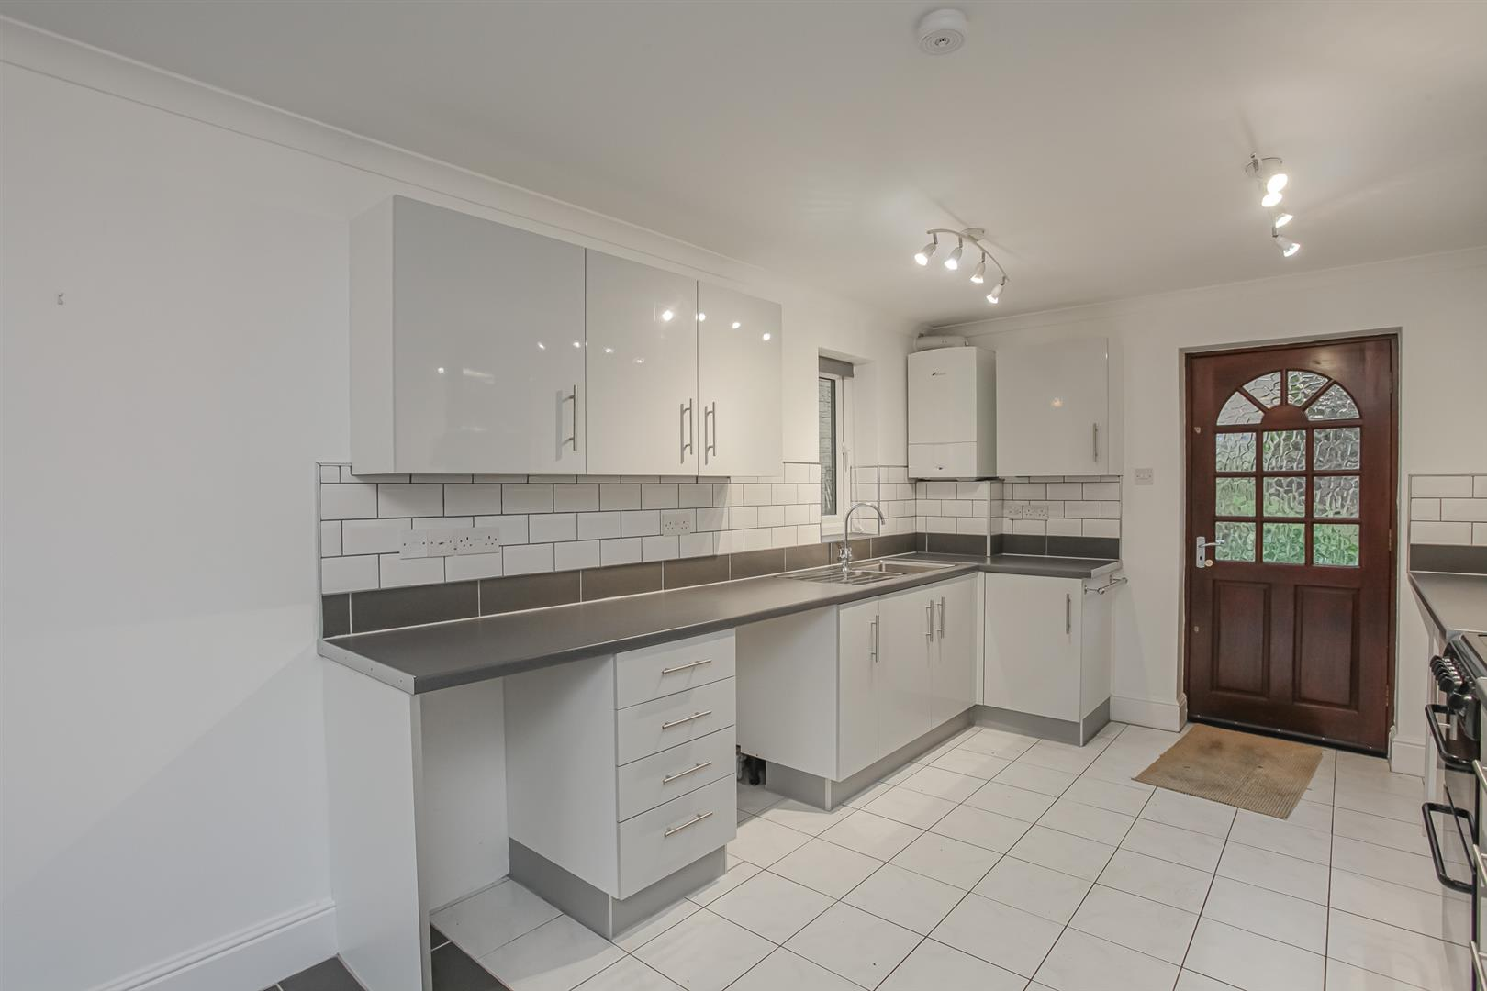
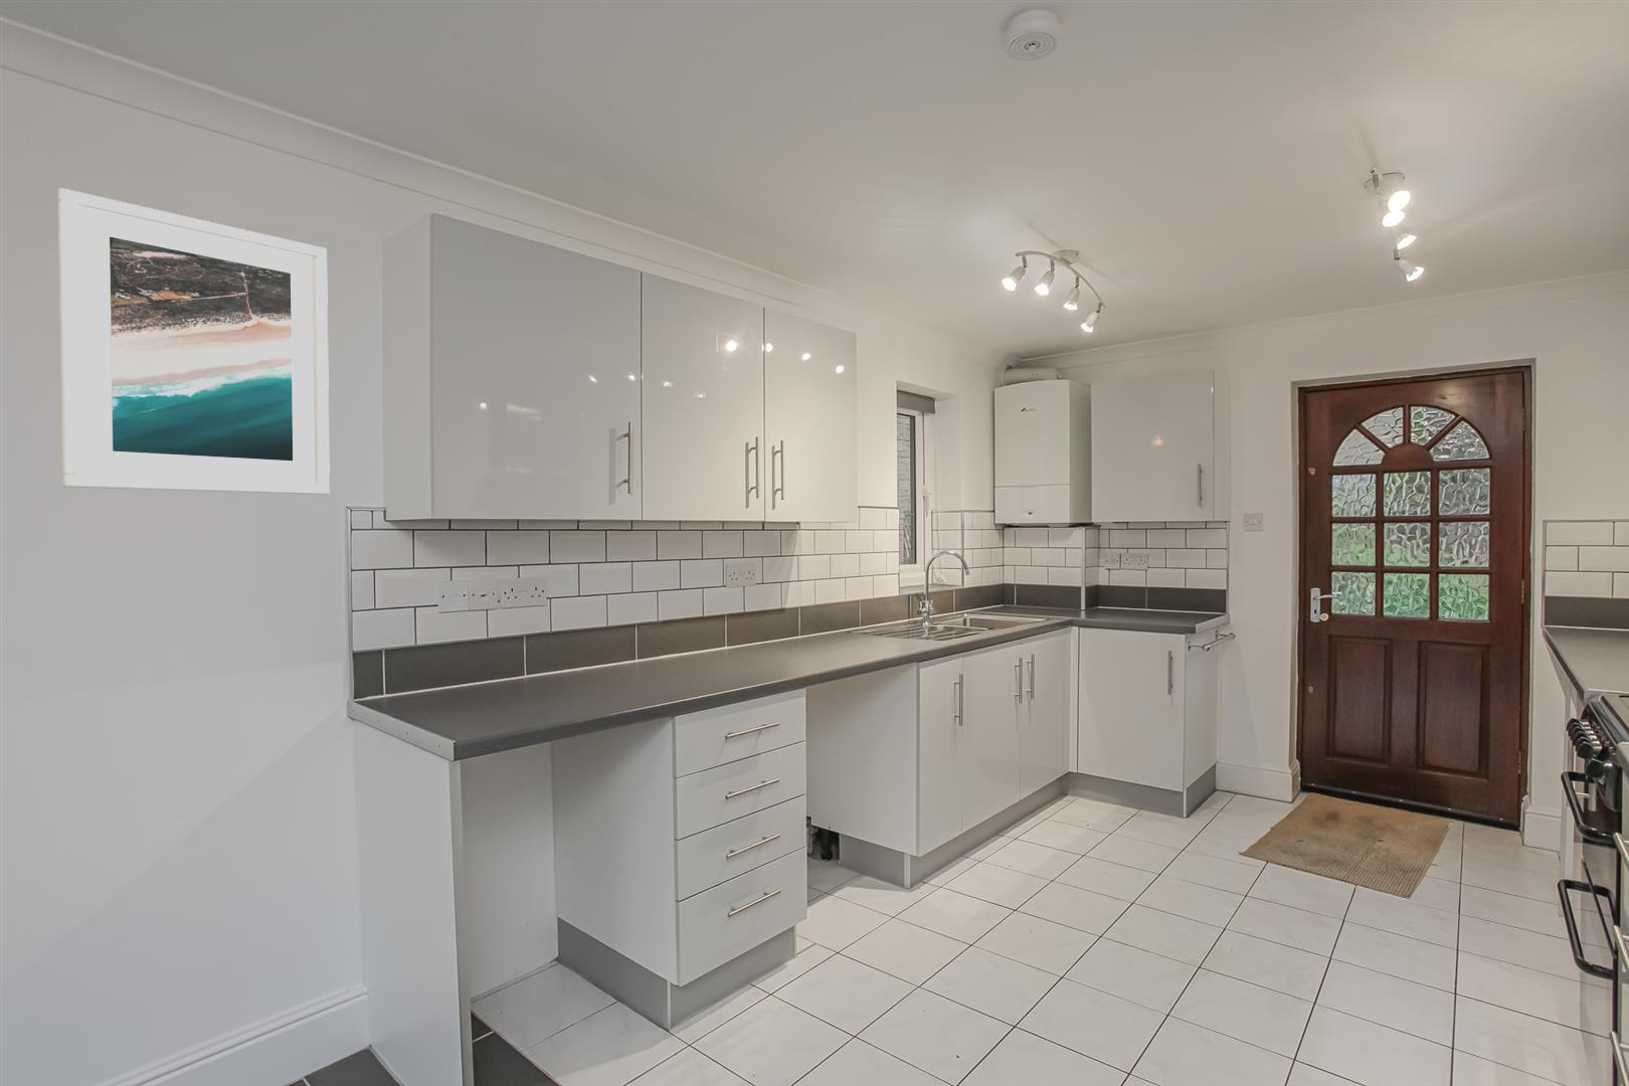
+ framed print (206, 356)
